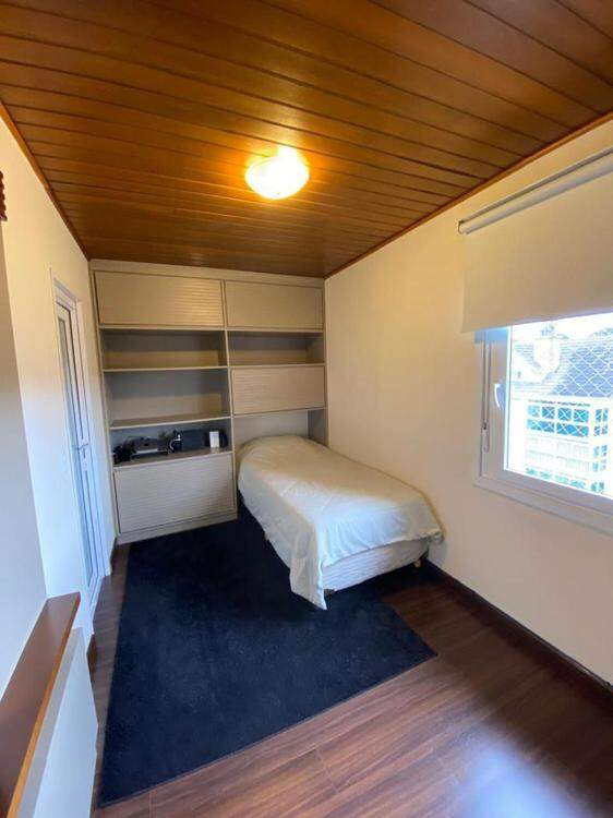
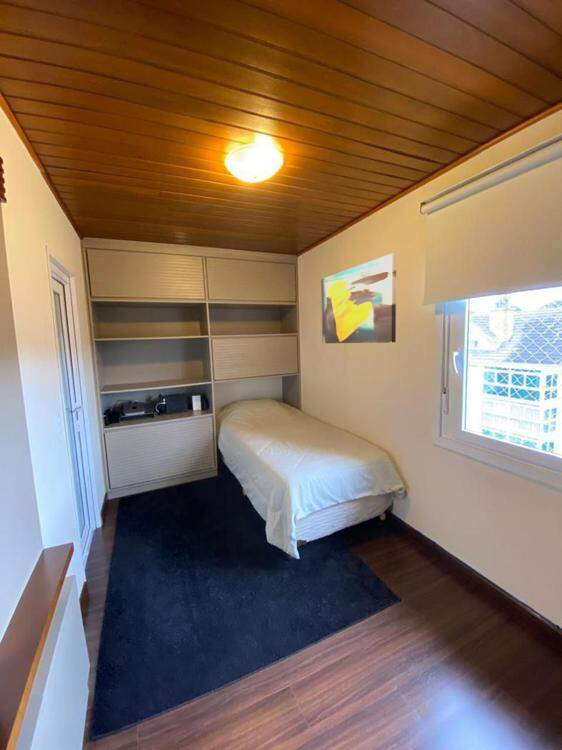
+ wall art (353, 306)
